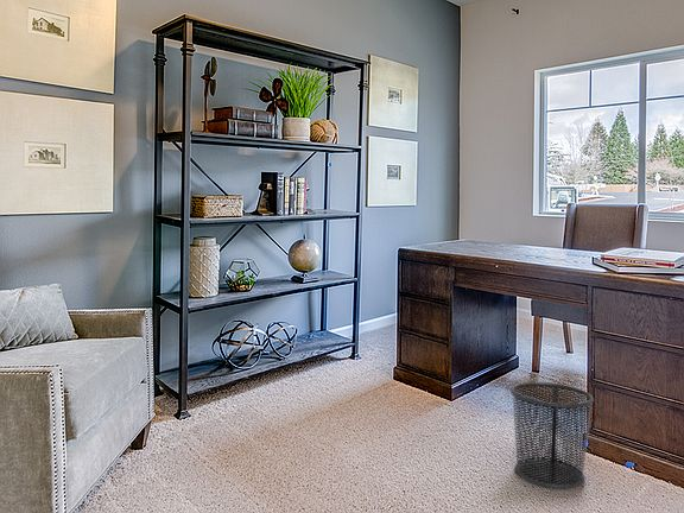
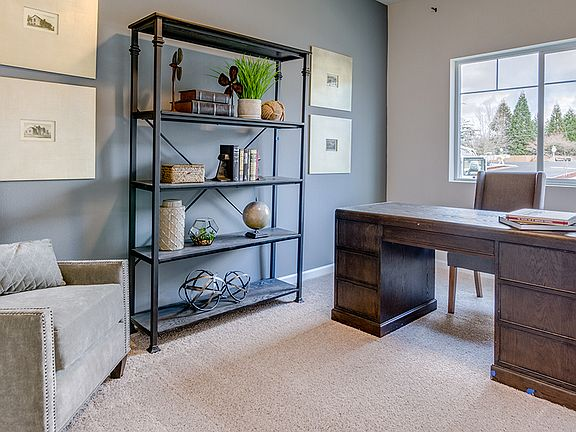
- waste bin (550, 433)
